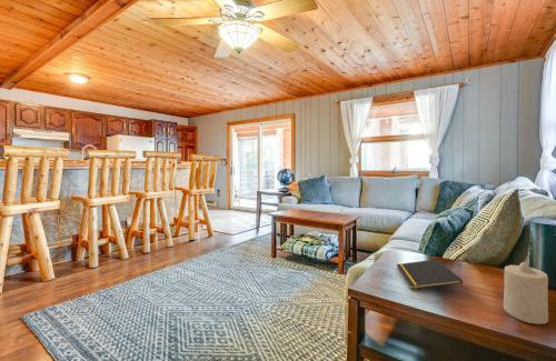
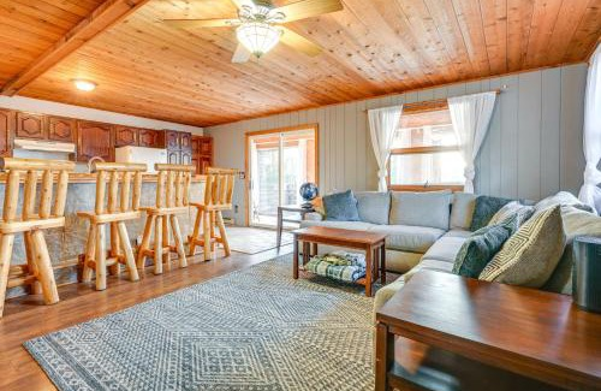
- notepad (425, 272)
- candle (525, 288)
